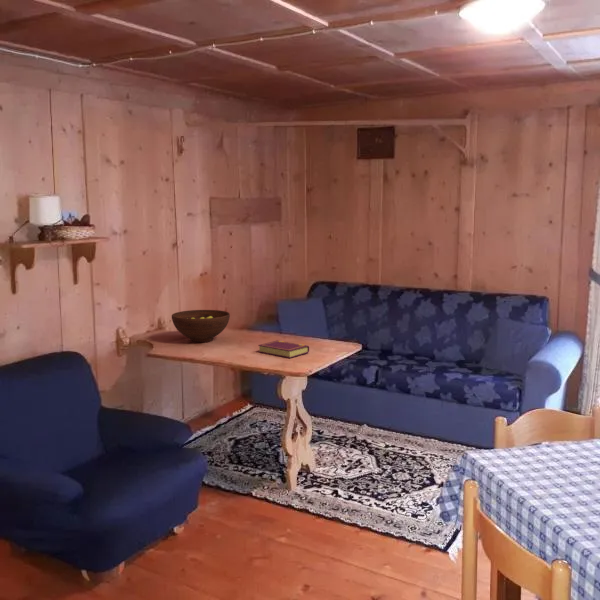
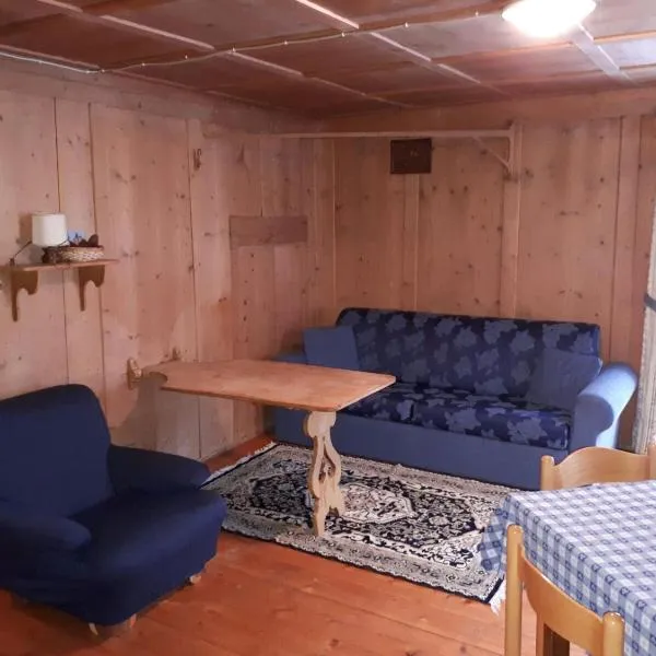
- book (283, 348)
- fruit bowl (201, 327)
